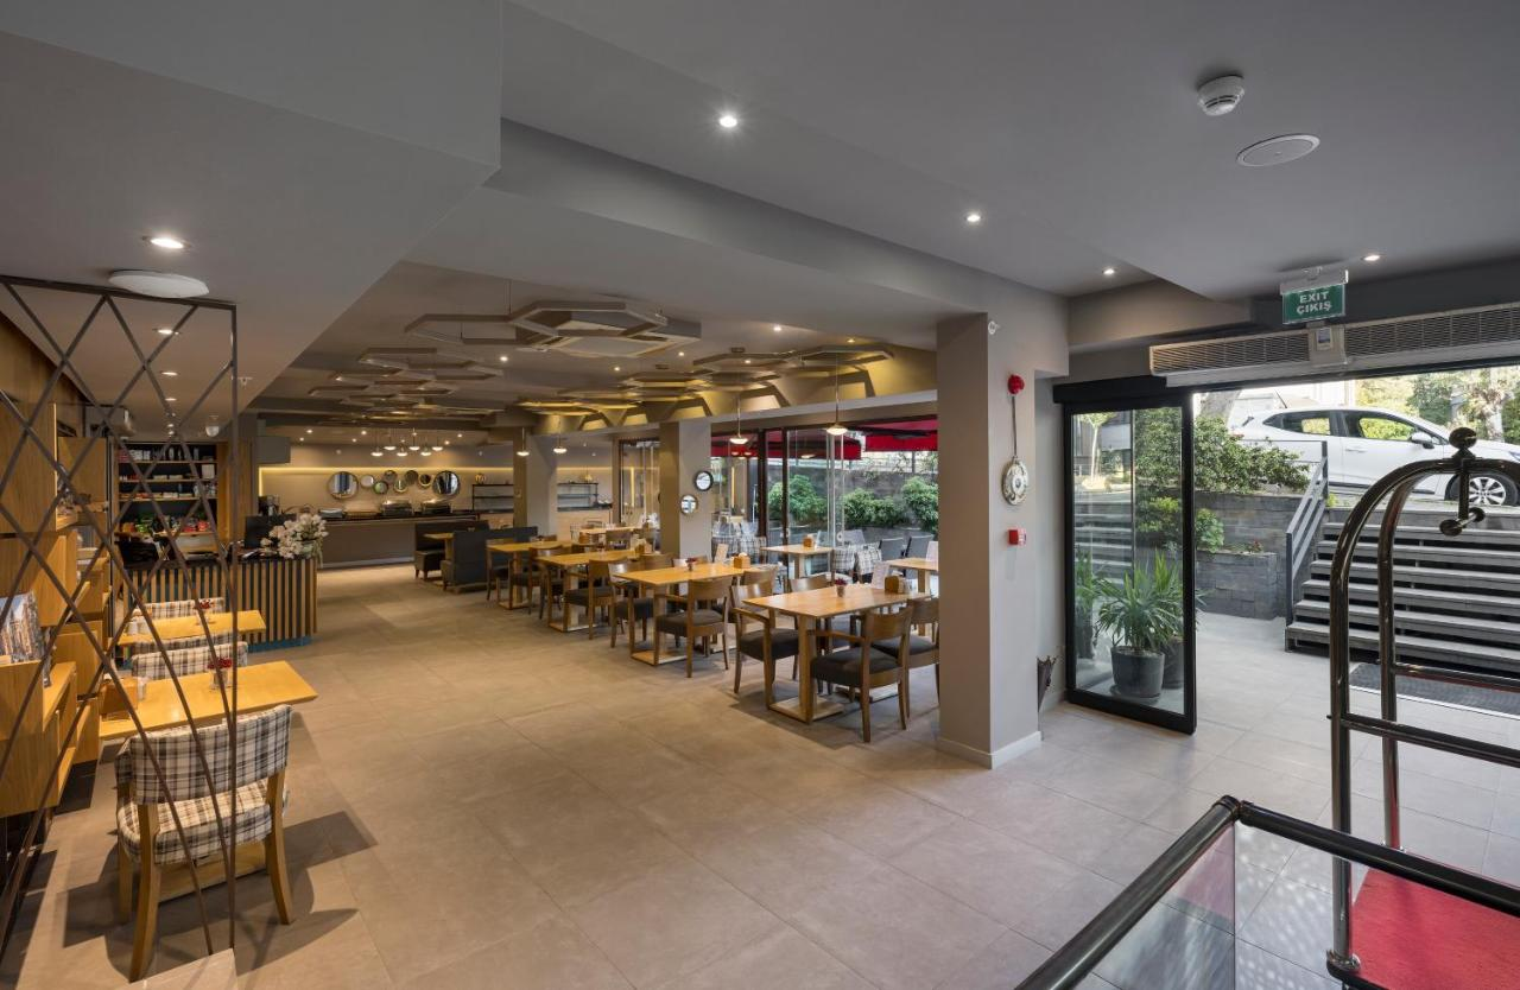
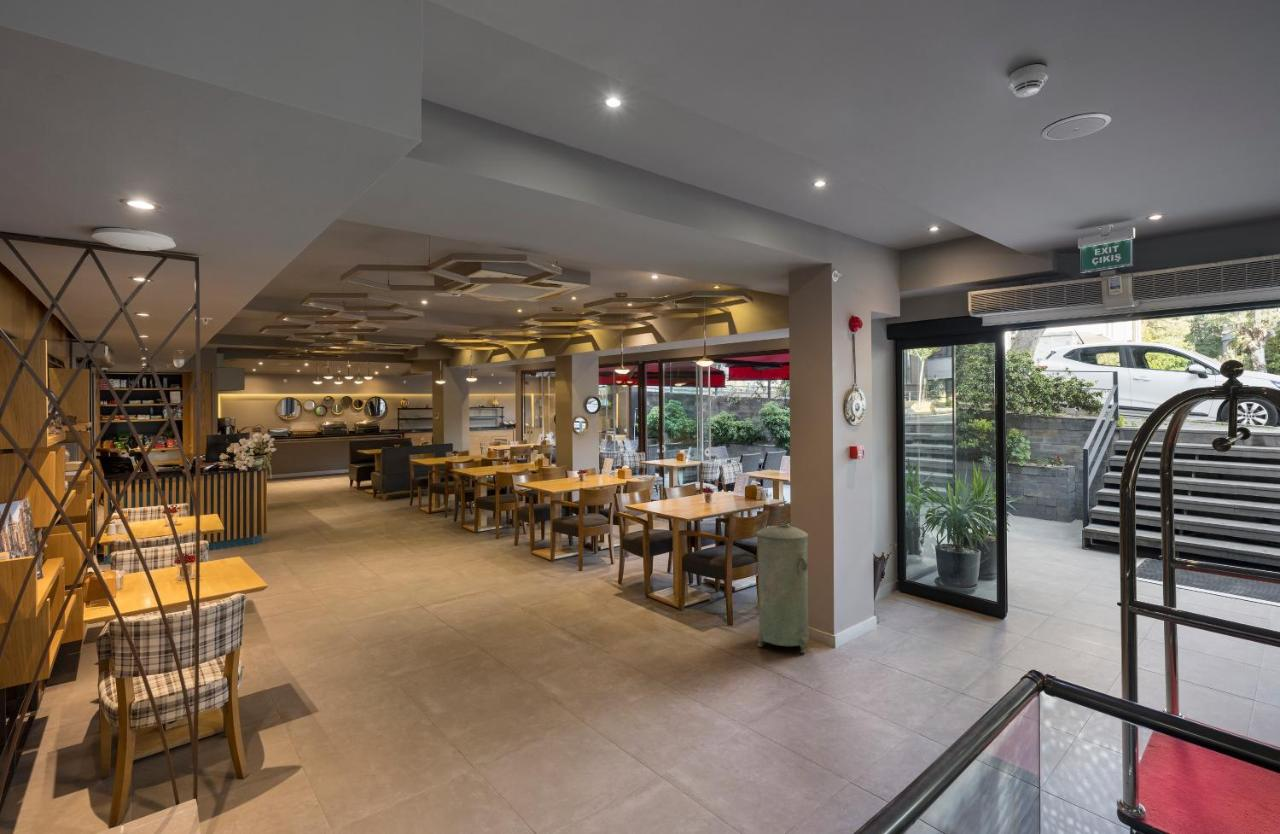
+ trash can (783, 584)
